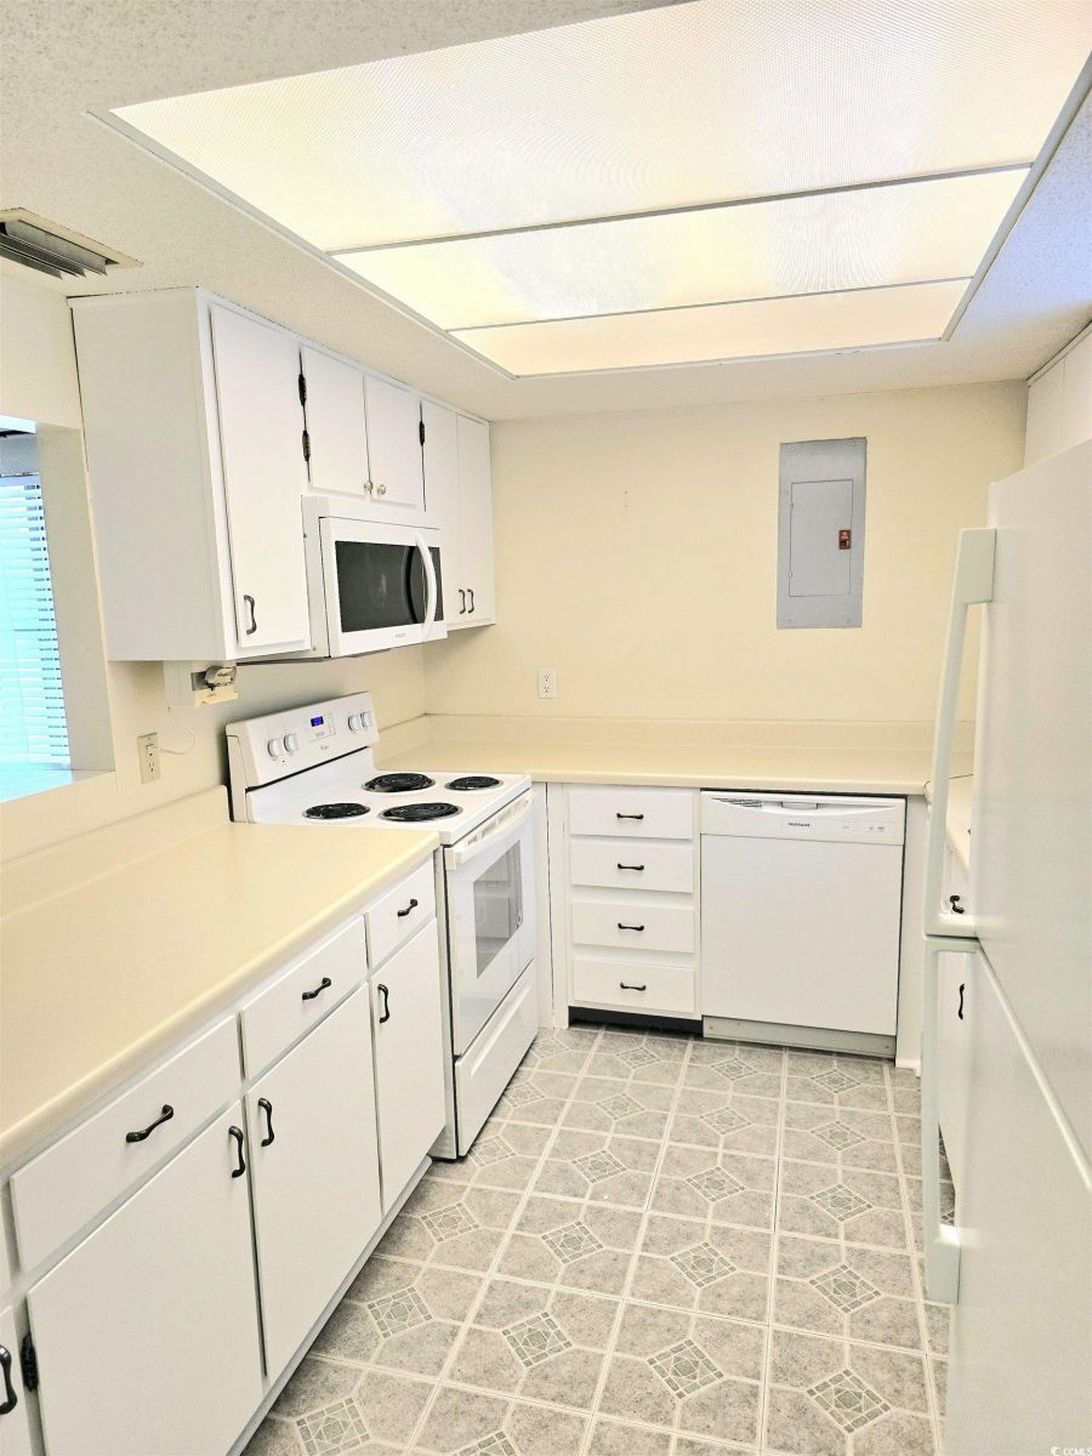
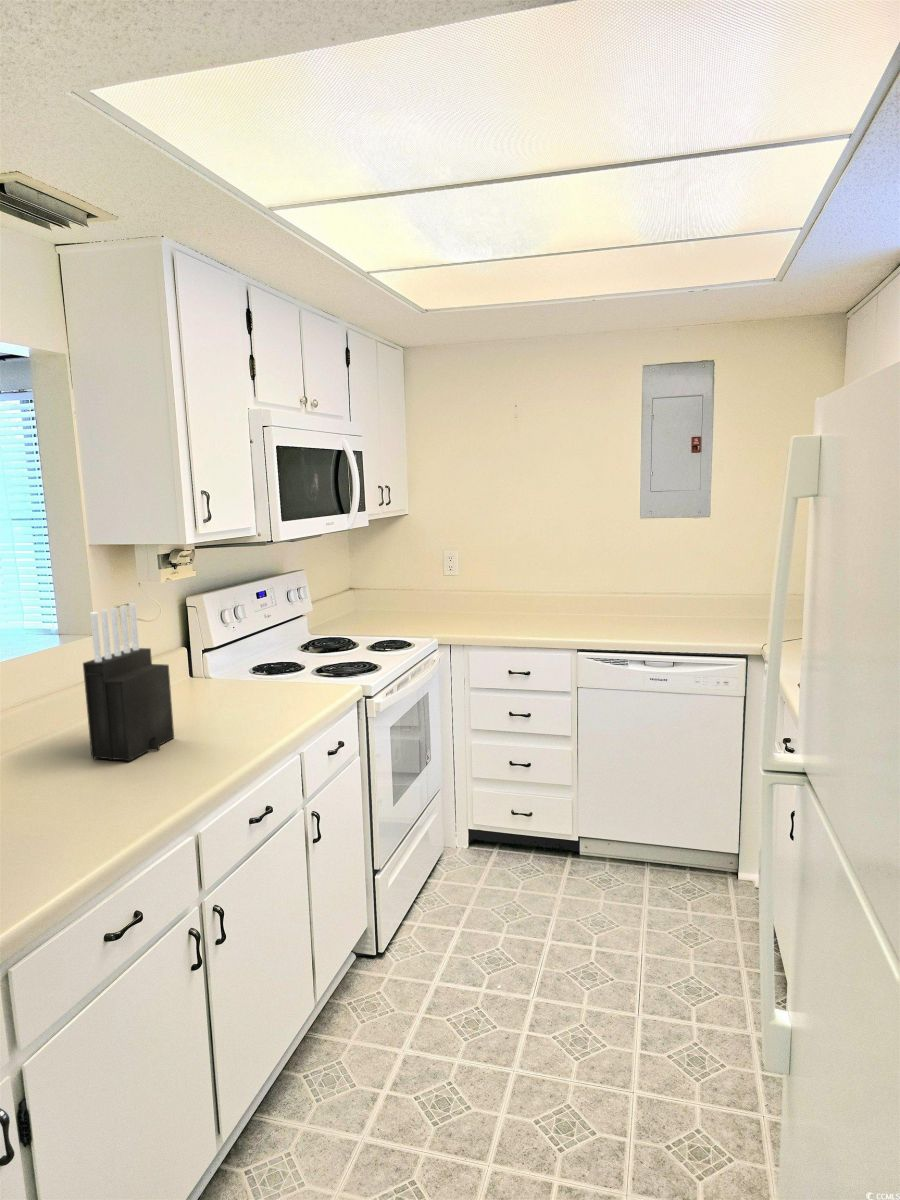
+ knife block (132, 679)
